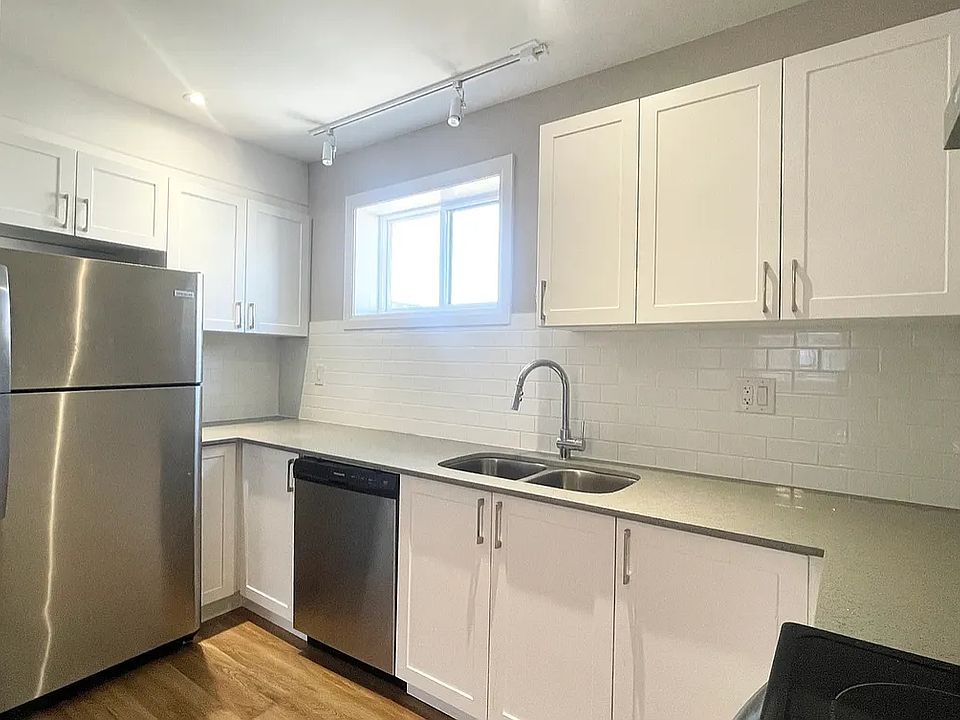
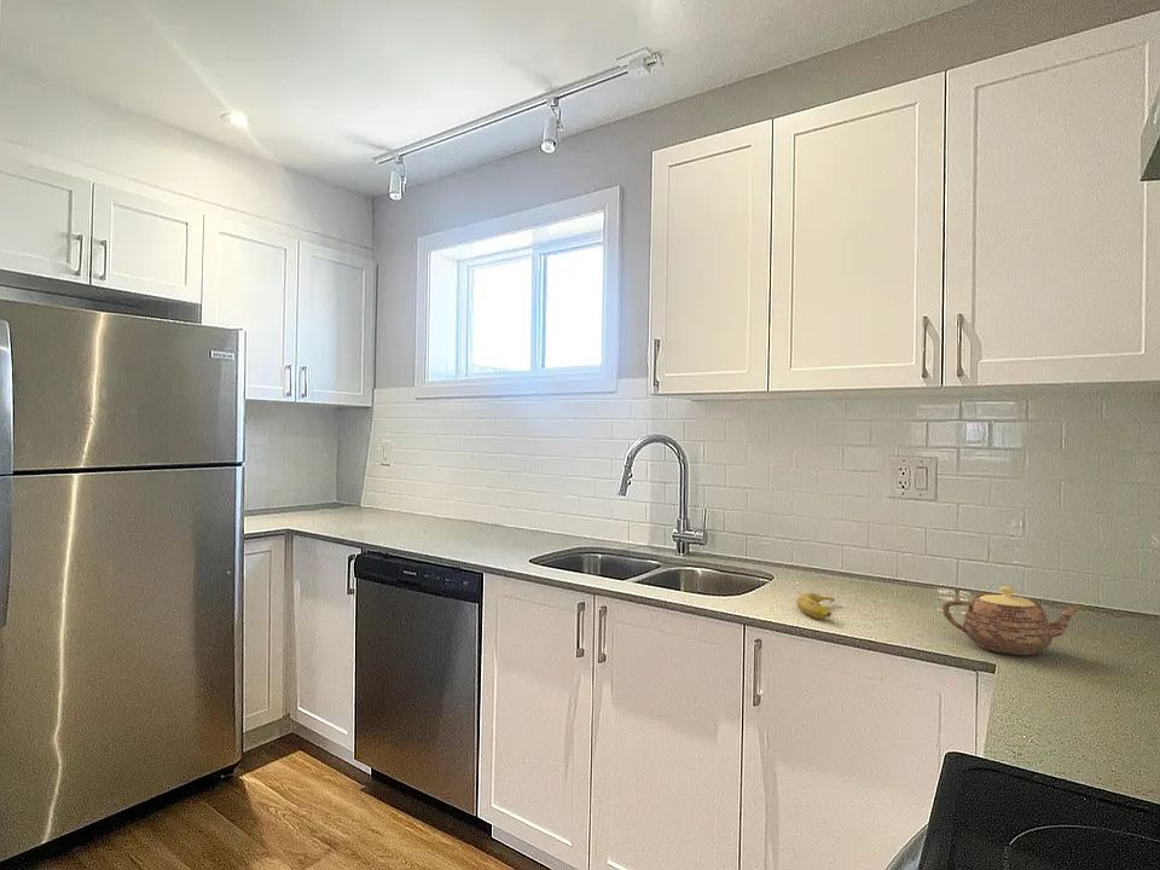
+ fruit (817, 603)
+ teapot (1010, 617)
